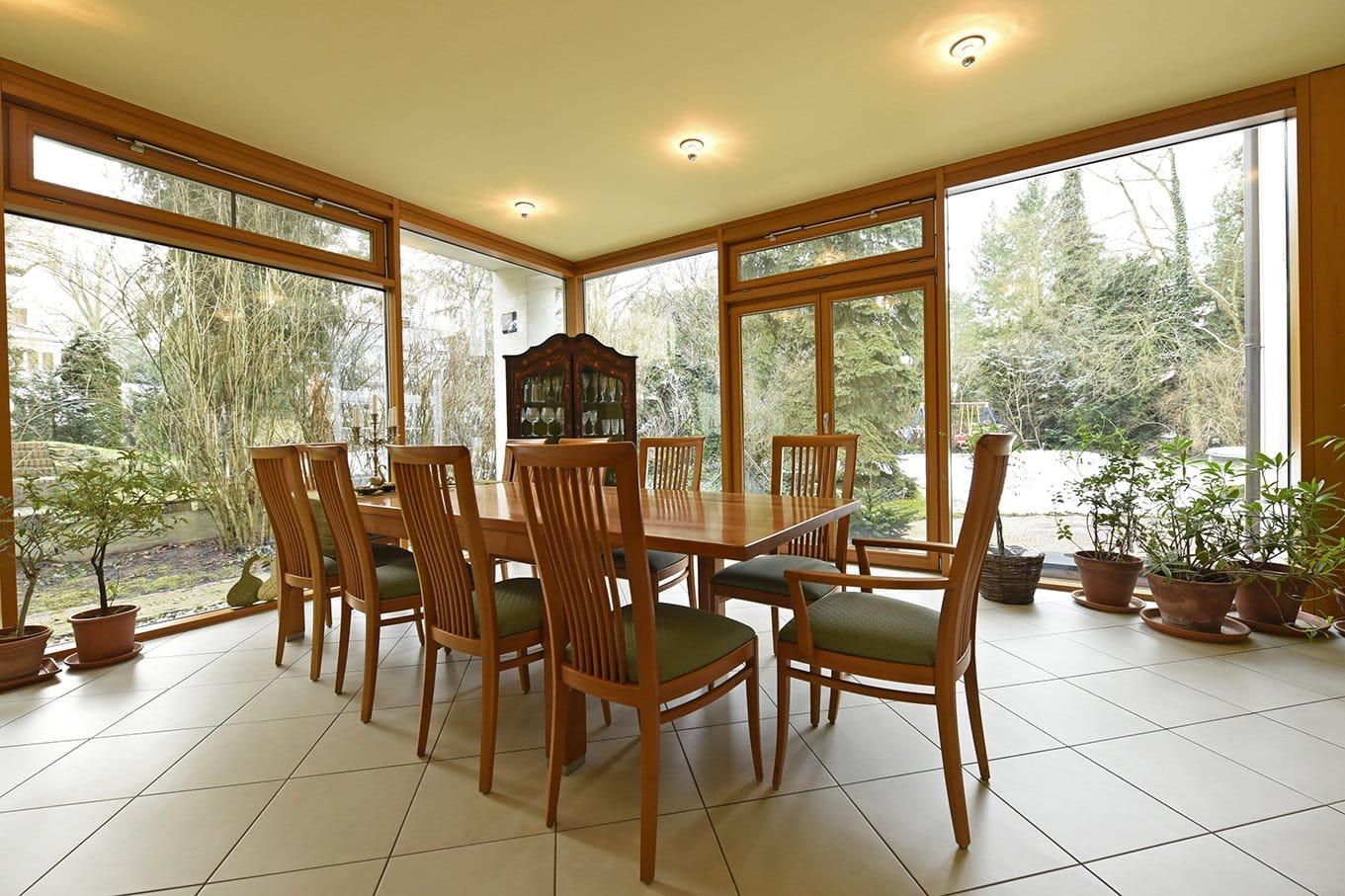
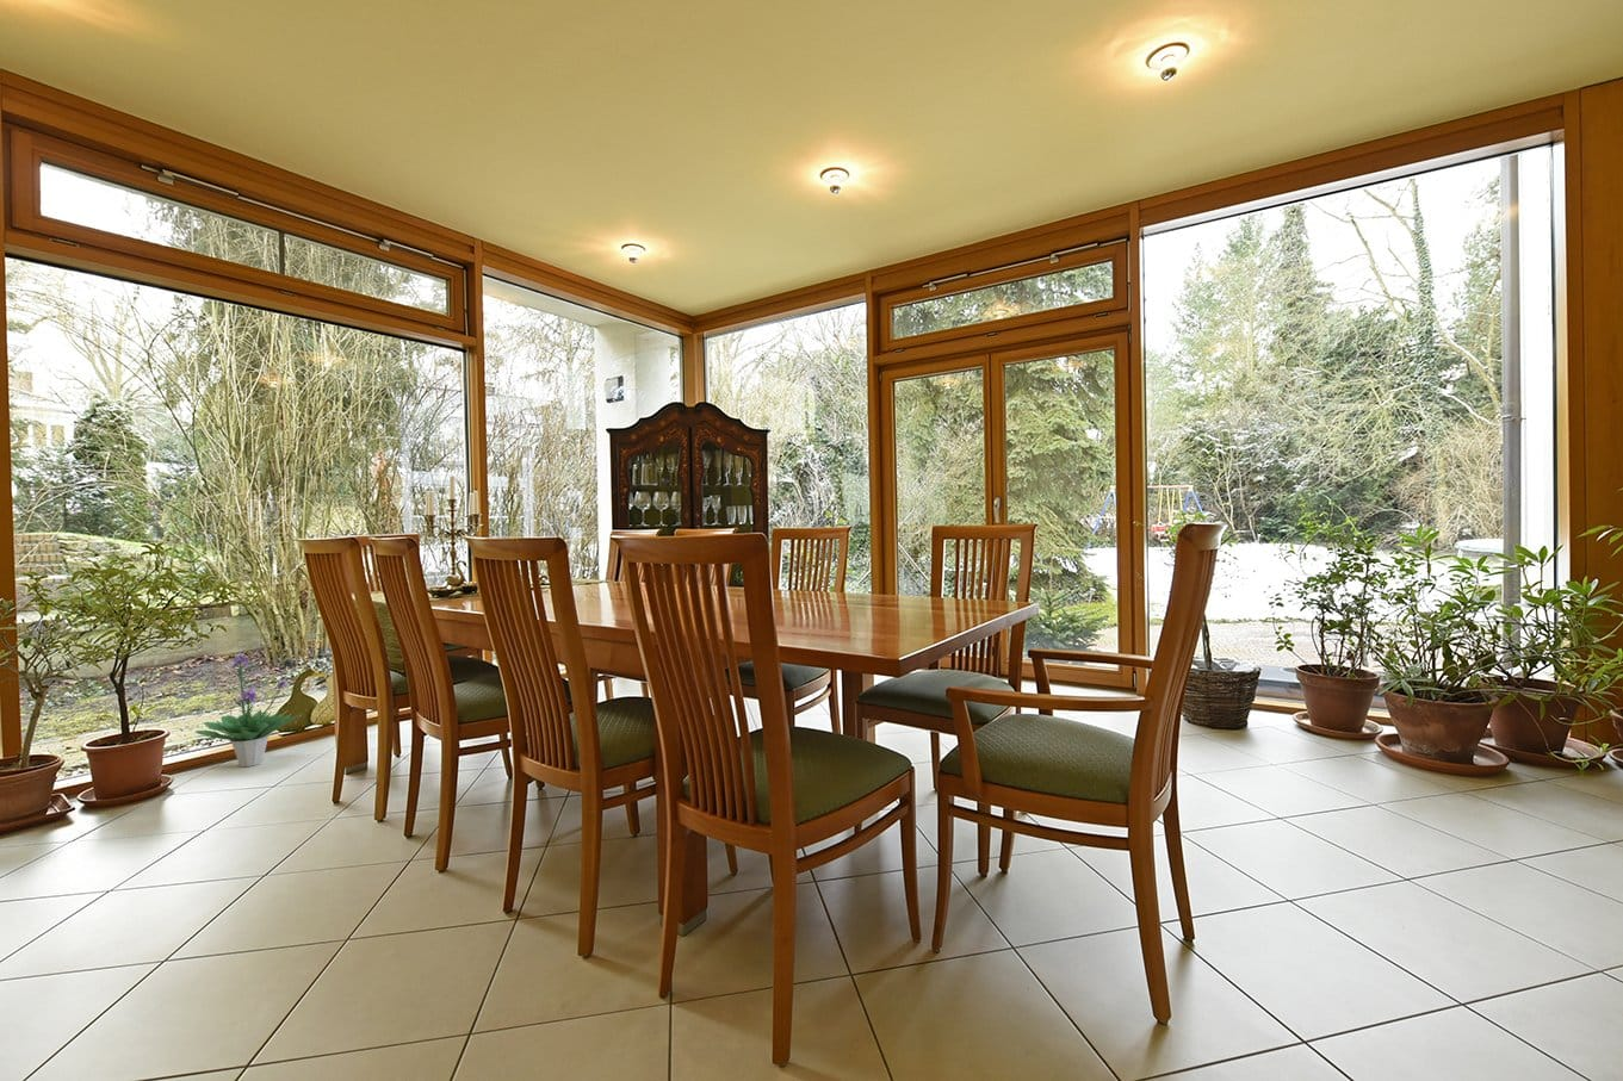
+ potted plant (247, 709)
